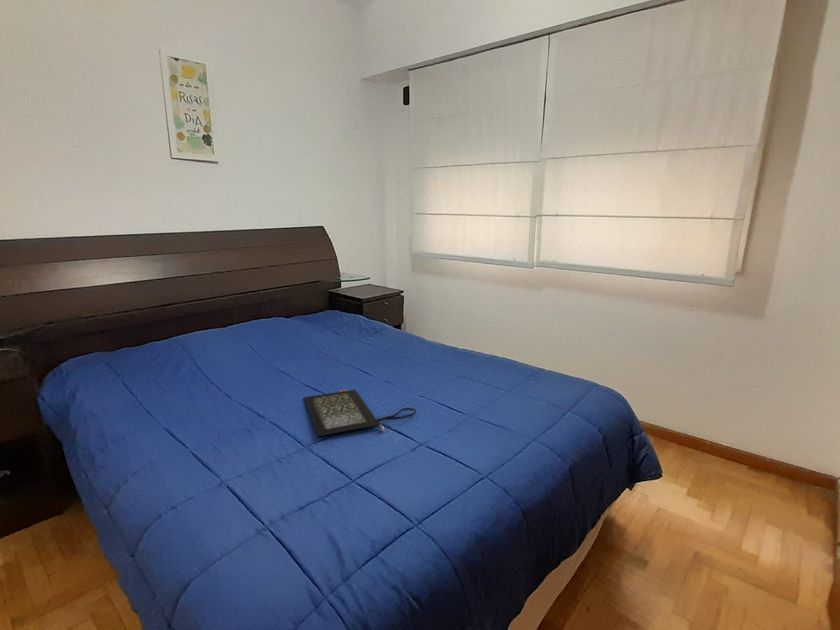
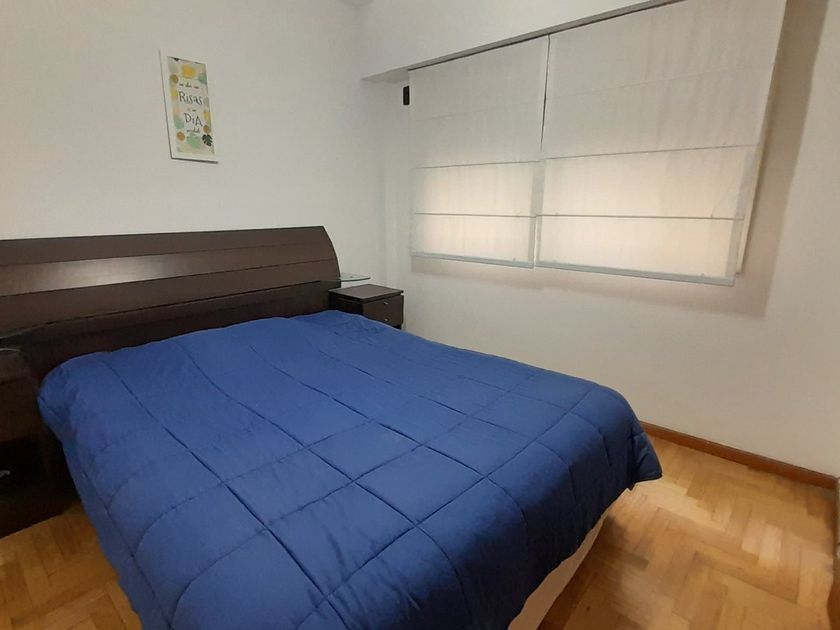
- clutch bag (342, 411)
